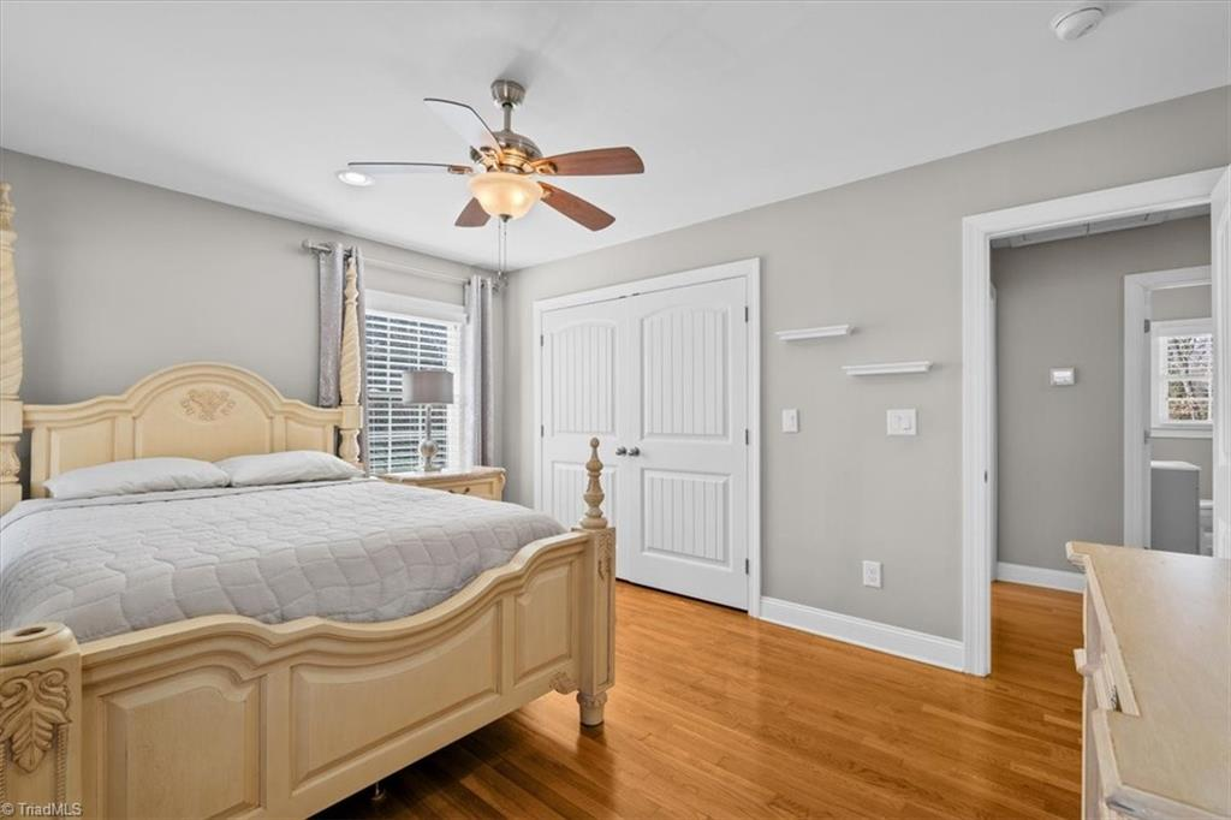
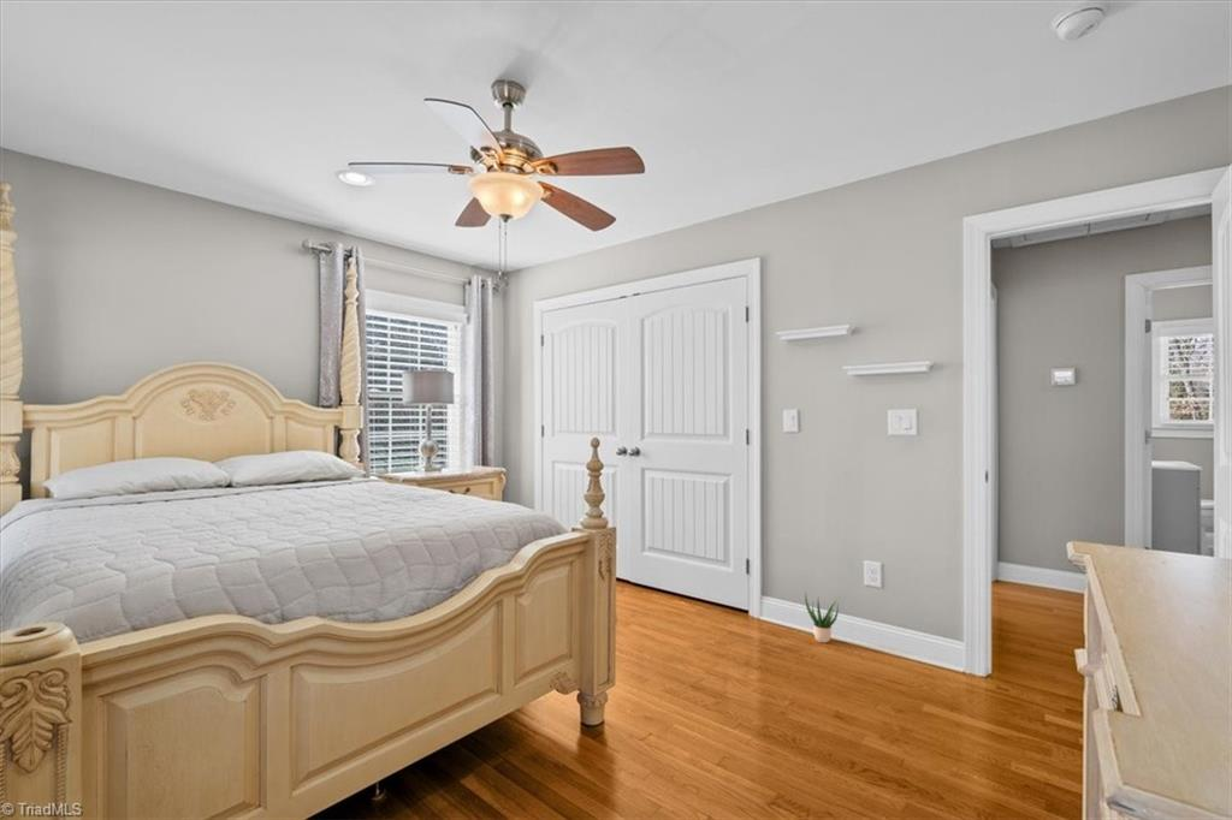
+ potted plant (821, 616)
